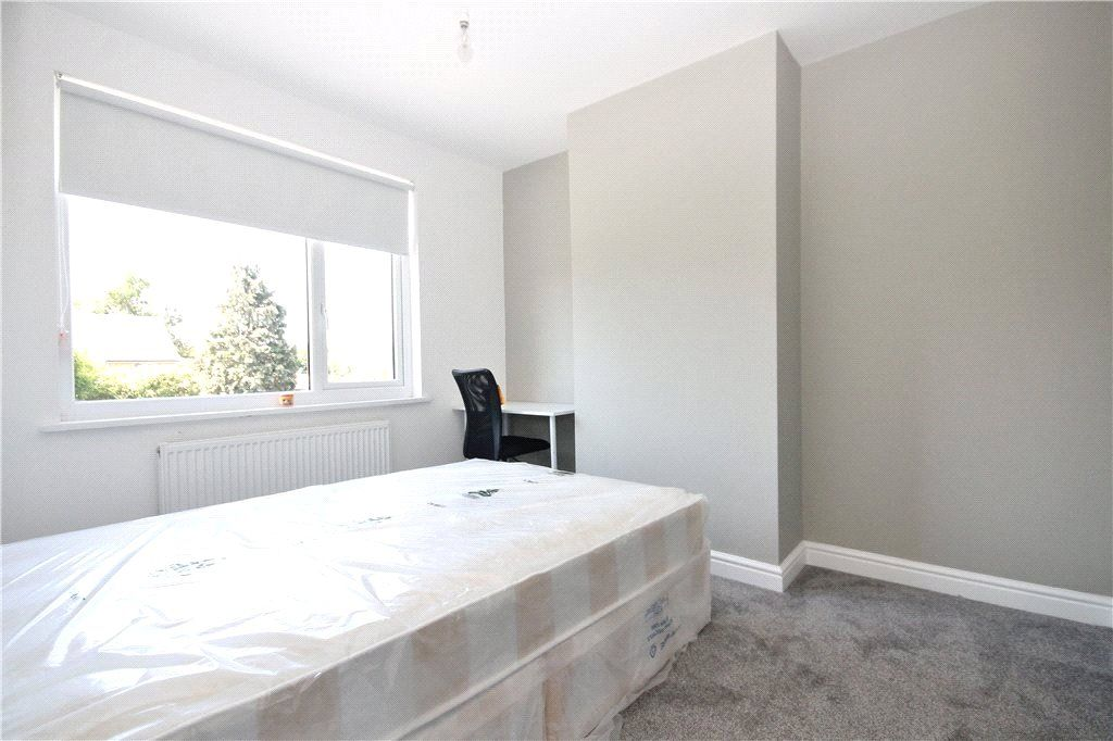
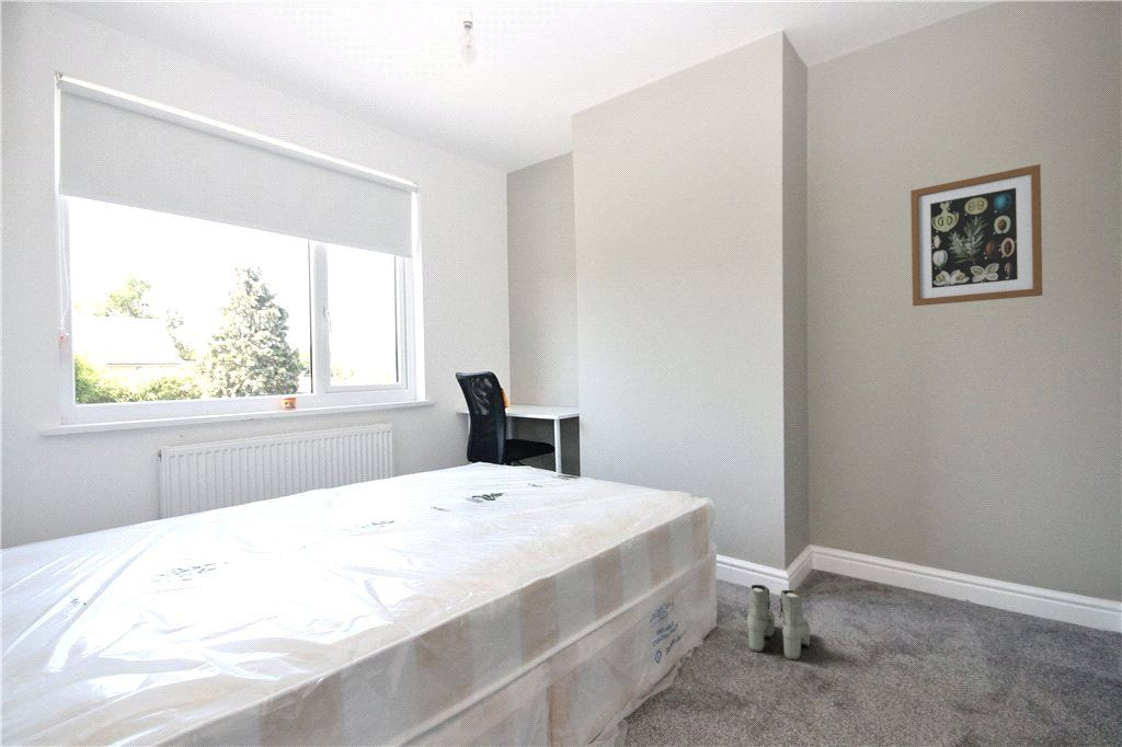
+ wall art (972, 240)
+ boots (780, 612)
